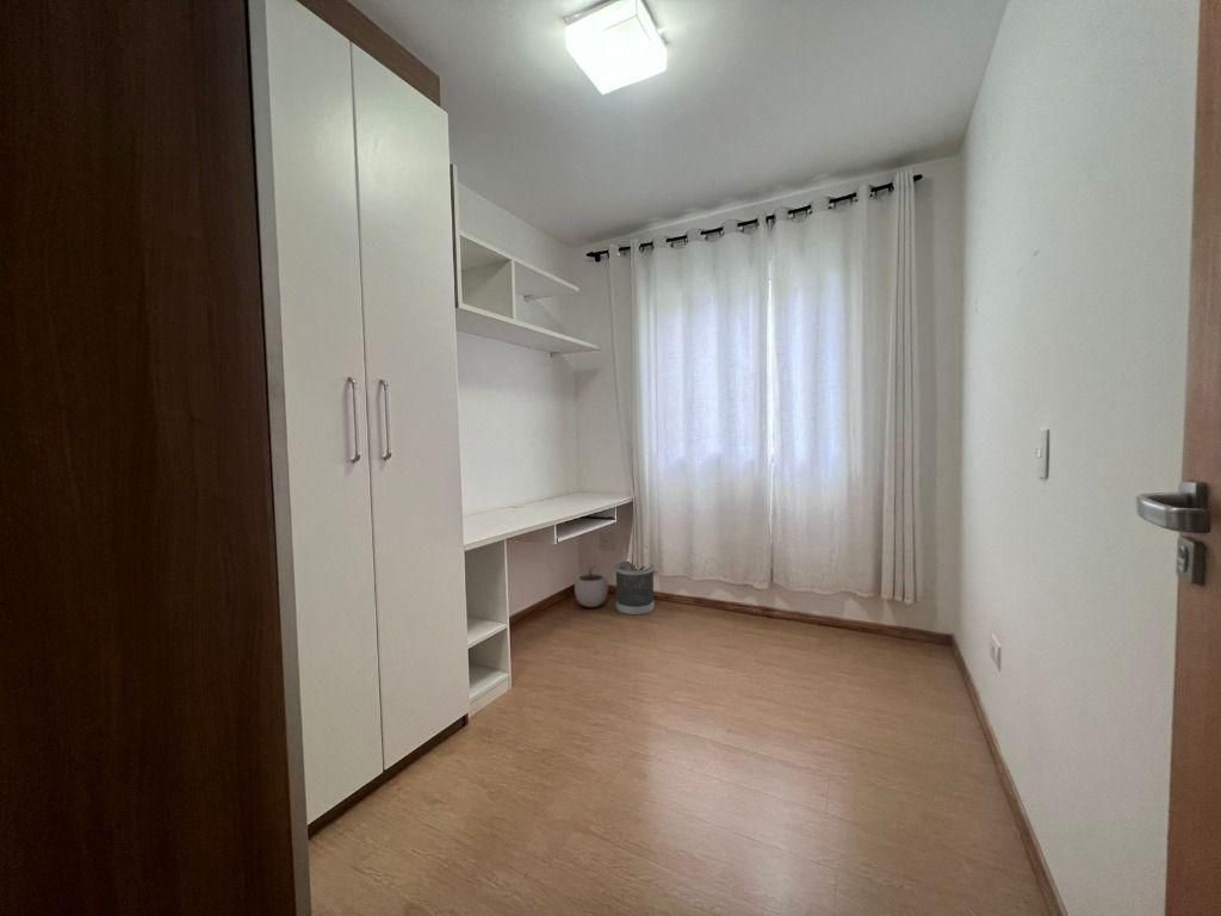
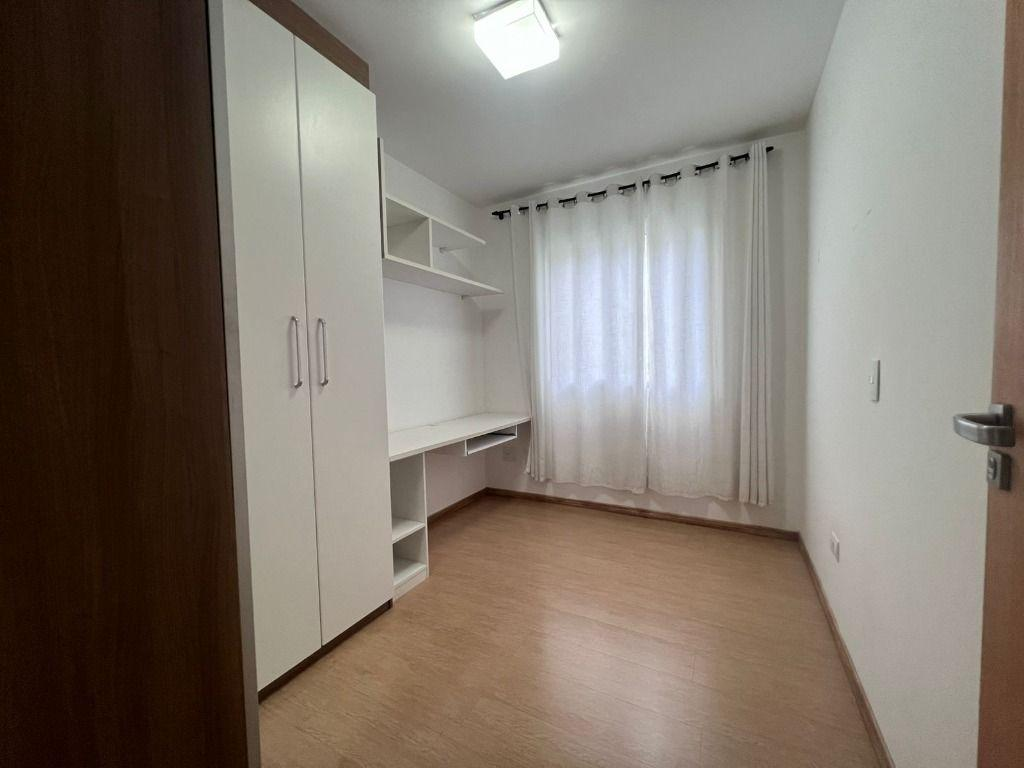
- plant pot (590, 584)
- wastebasket (634, 587)
